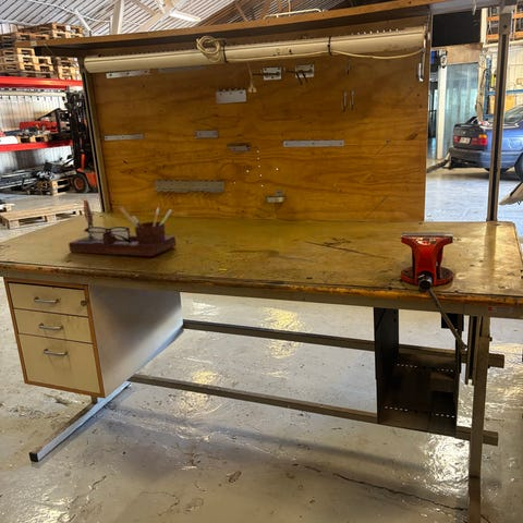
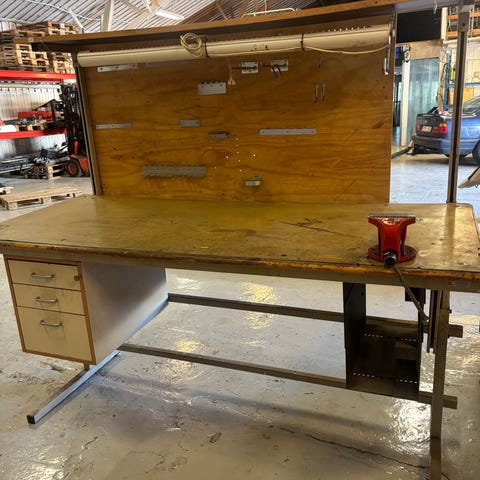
- desk organizer (122, 227)
